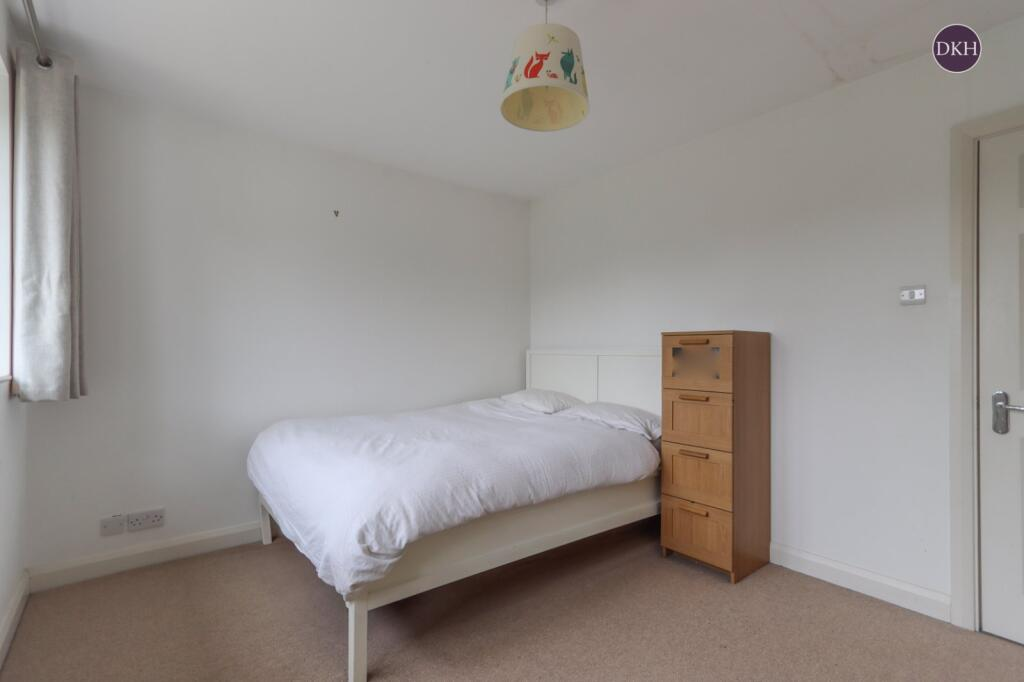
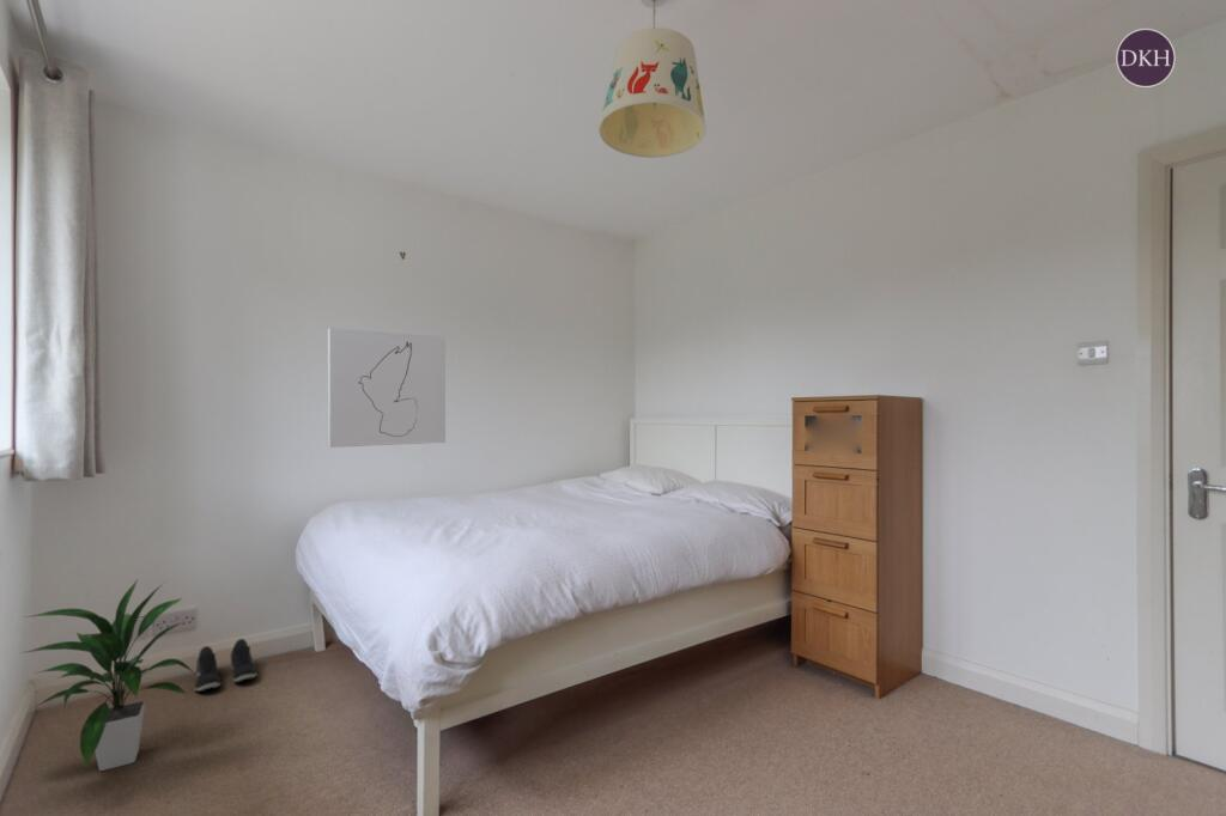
+ indoor plant (114, 674)
+ sneaker (231, 664)
+ wall art (389, 389)
